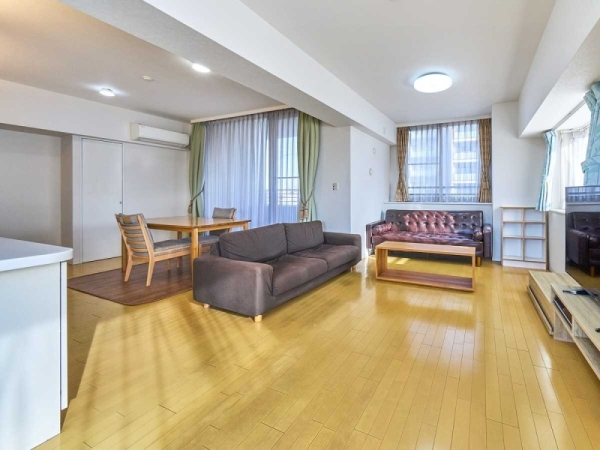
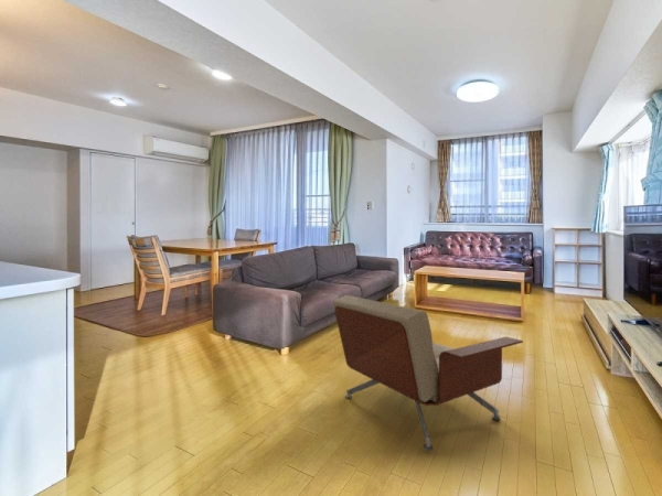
+ armchair (410, 354)
